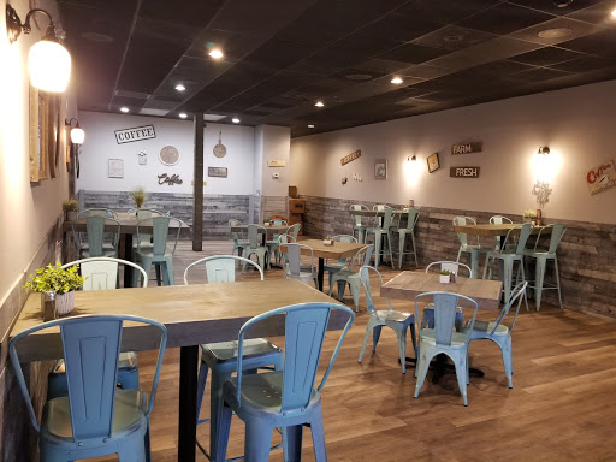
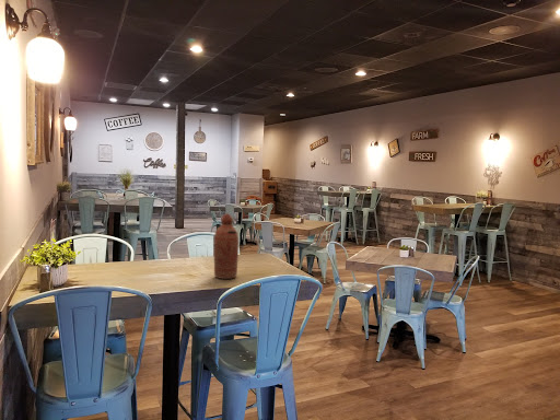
+ bottle (225, 245)
